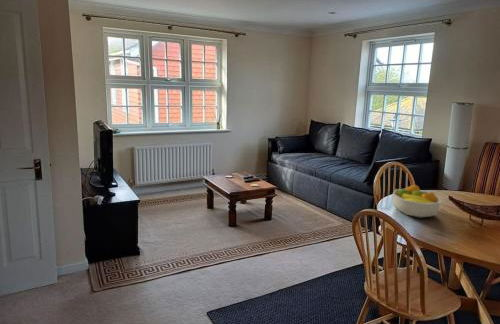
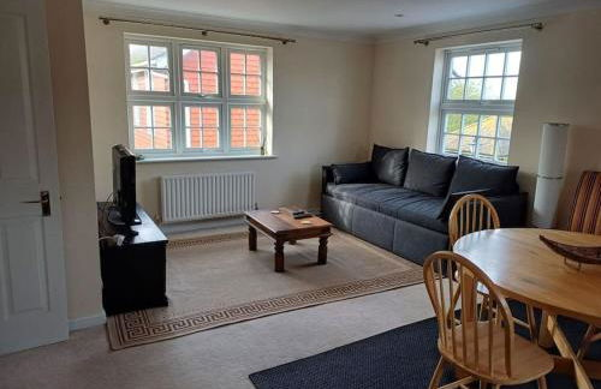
- fruit bowl (415, 199)
